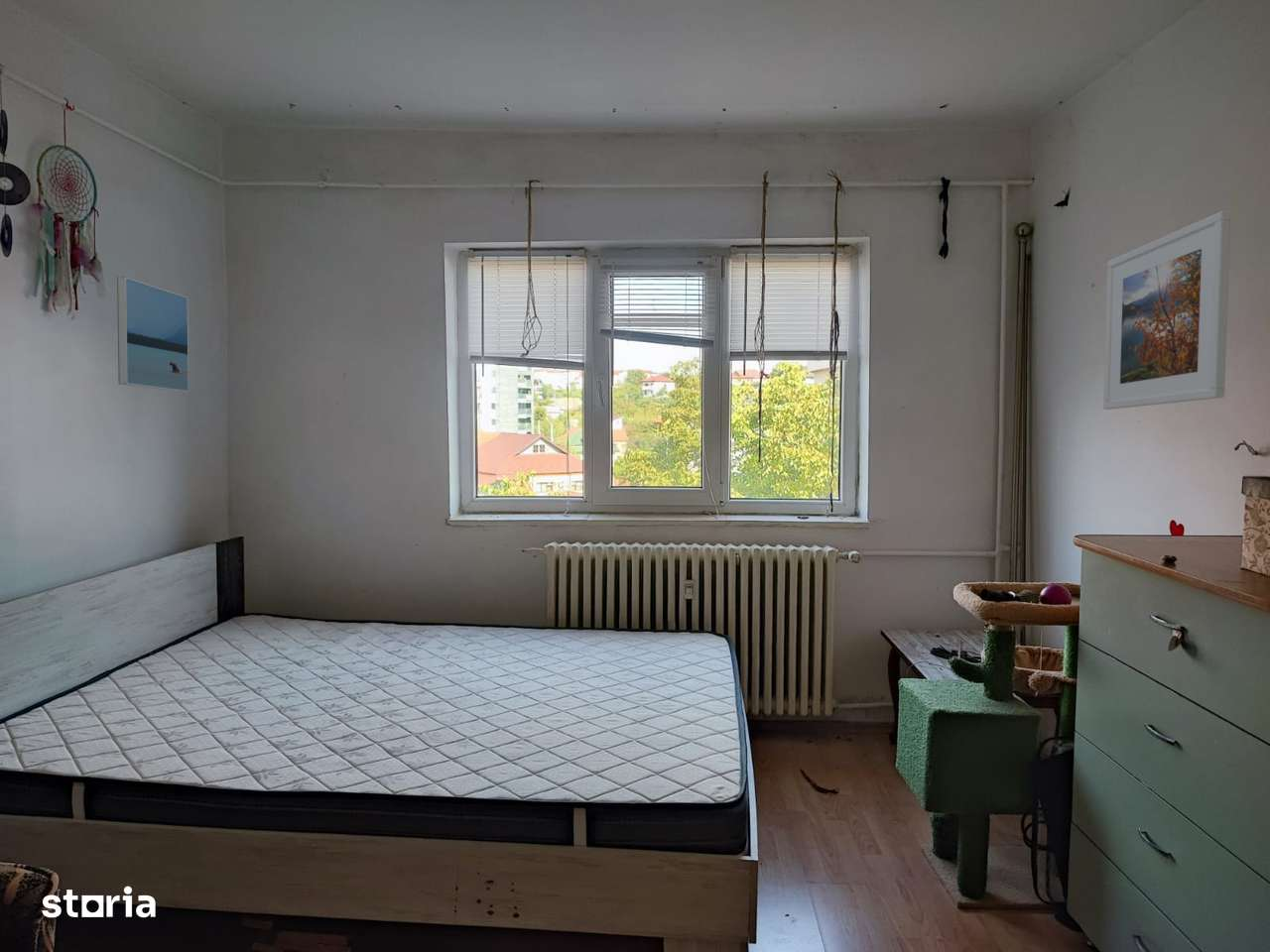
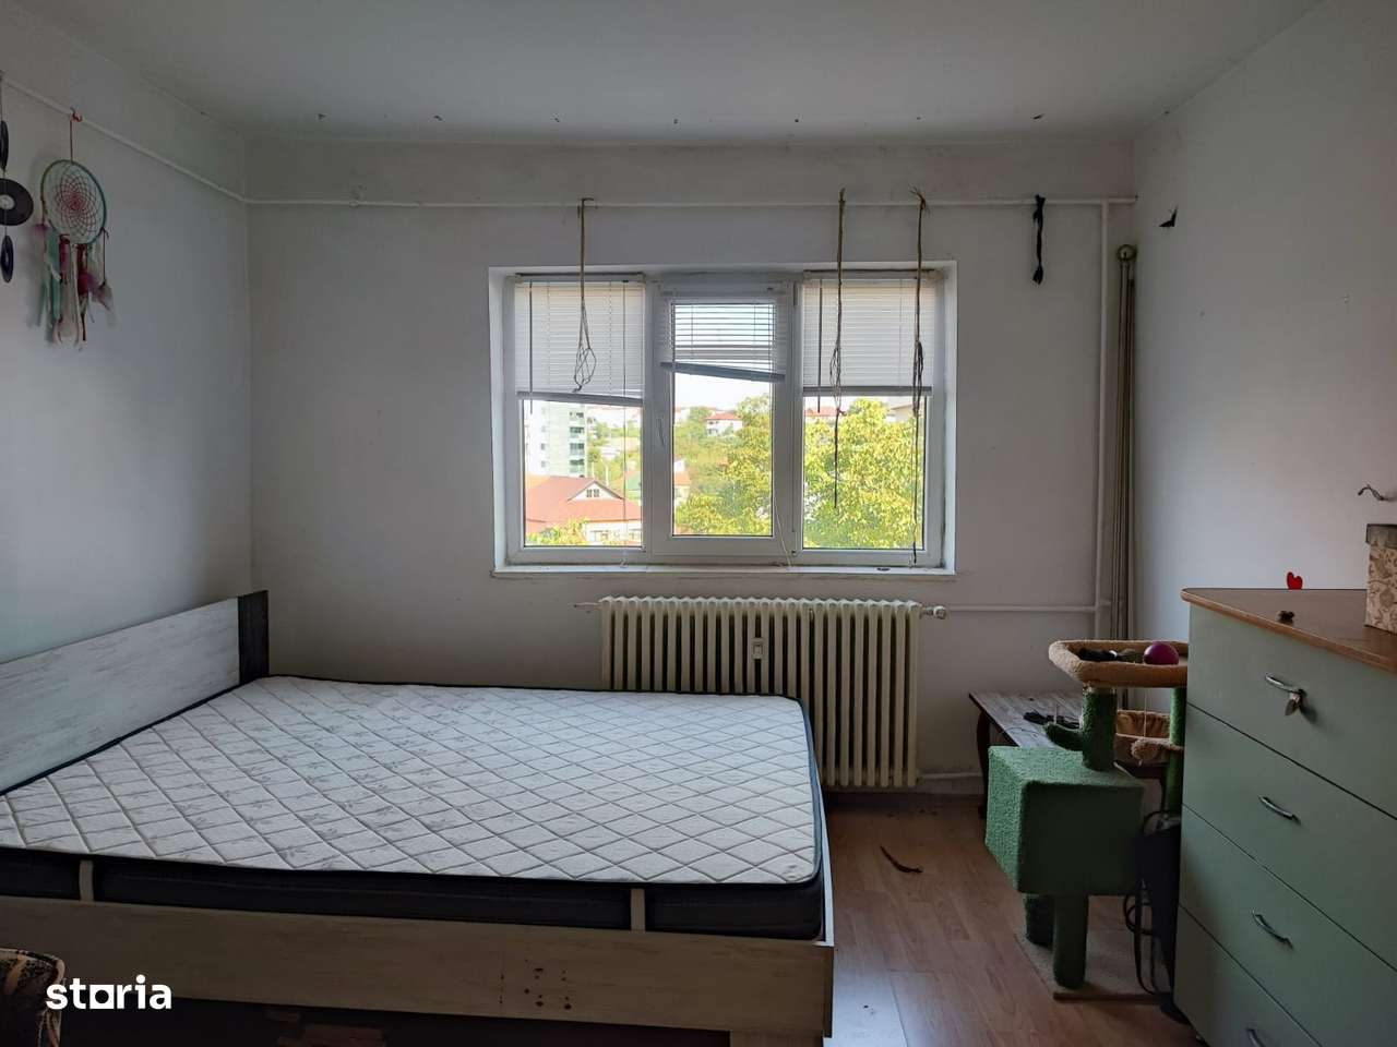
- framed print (155, 337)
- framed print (1159, 321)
